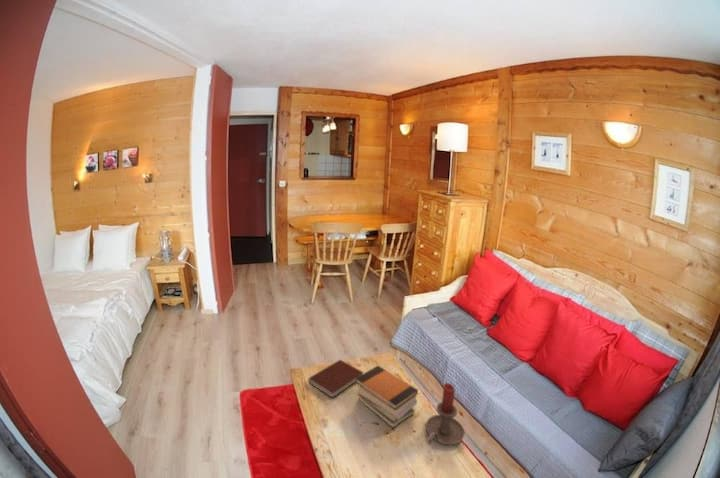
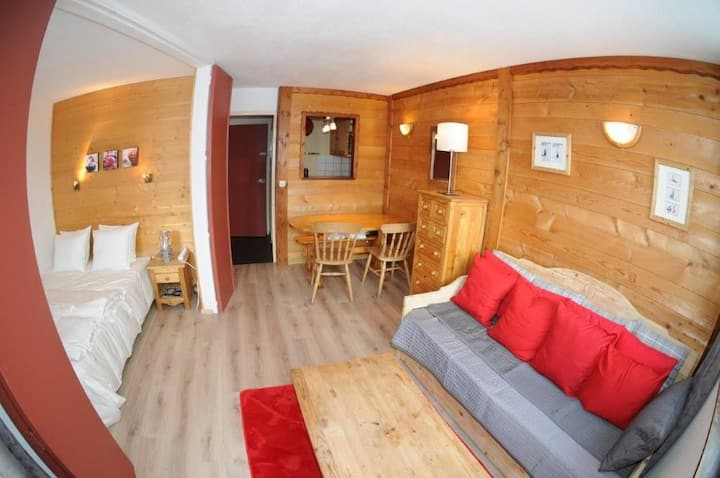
- notebook (336, 377)
- candle holder (443, 412)
- book stack (386, 395)
